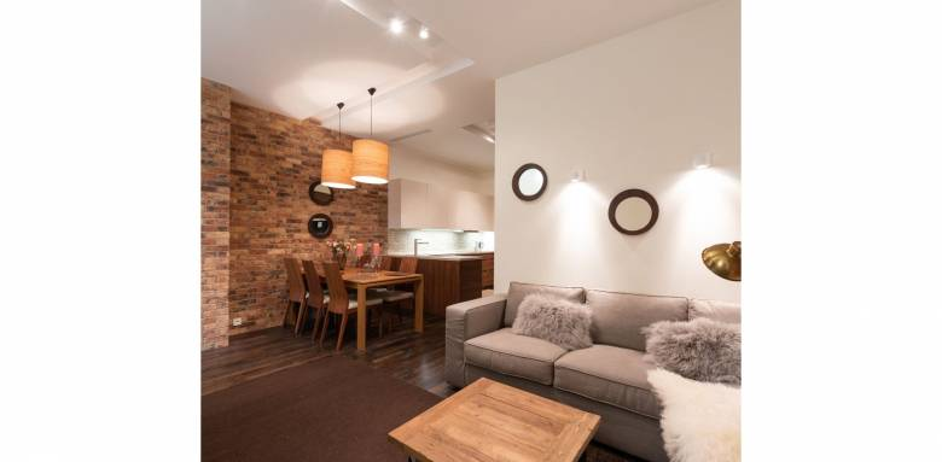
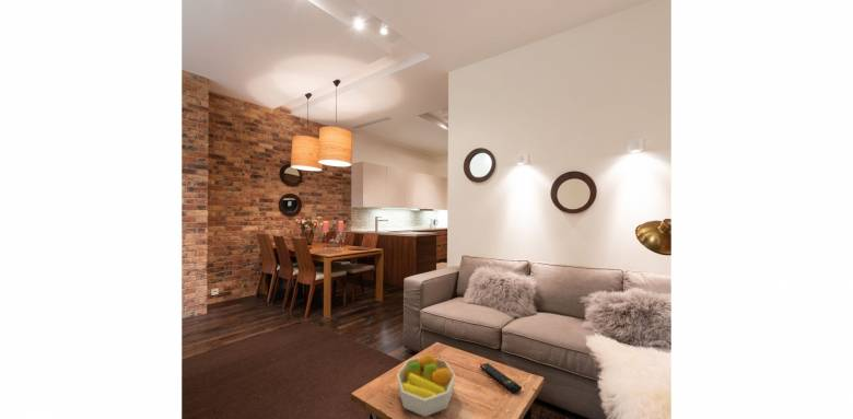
+ remote control (499, 376)
+ fruit bowl (425, 380)
